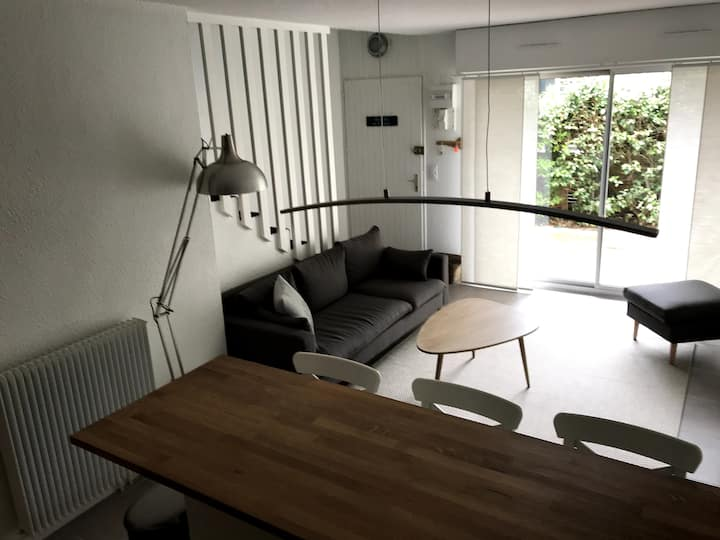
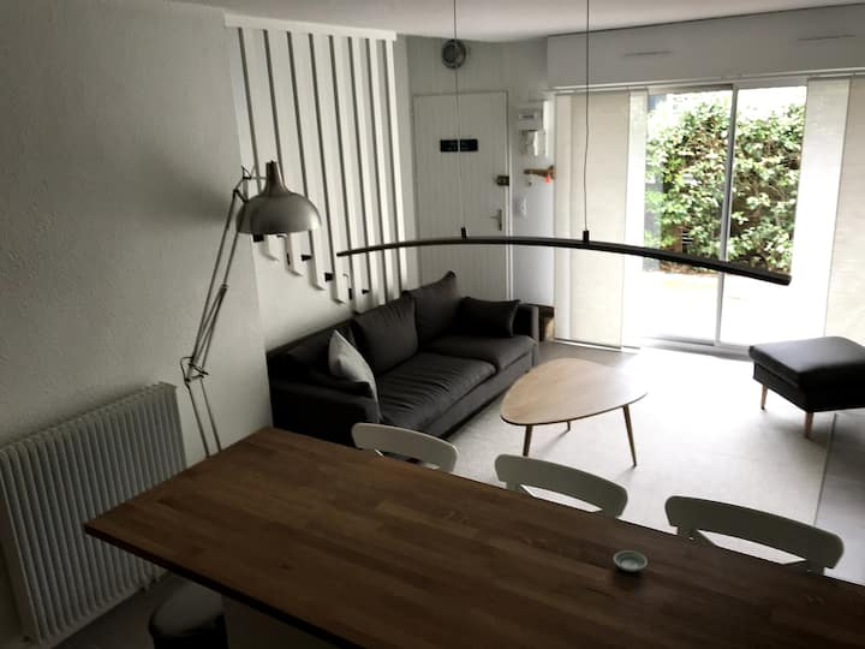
+ saucer (630, 562)
